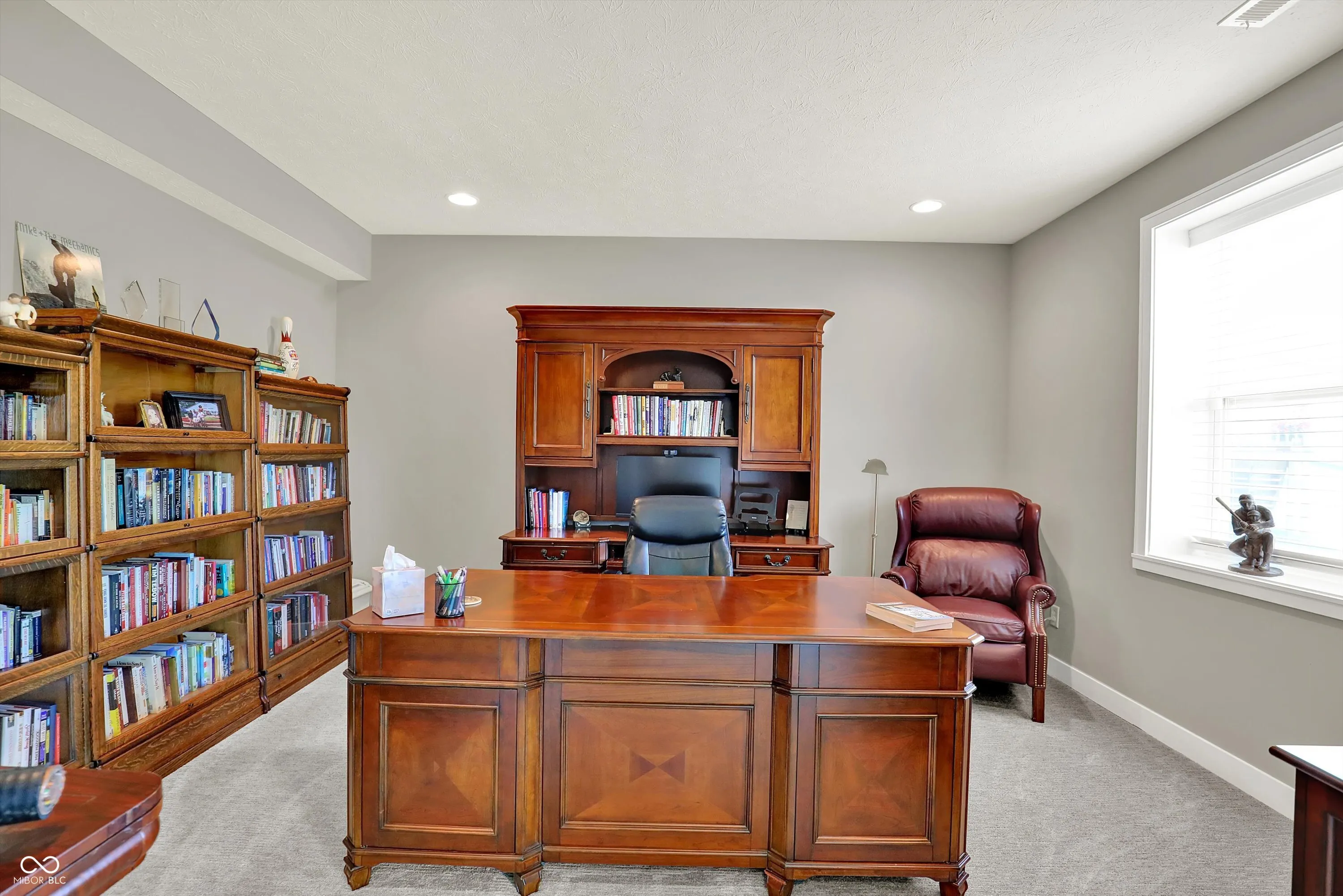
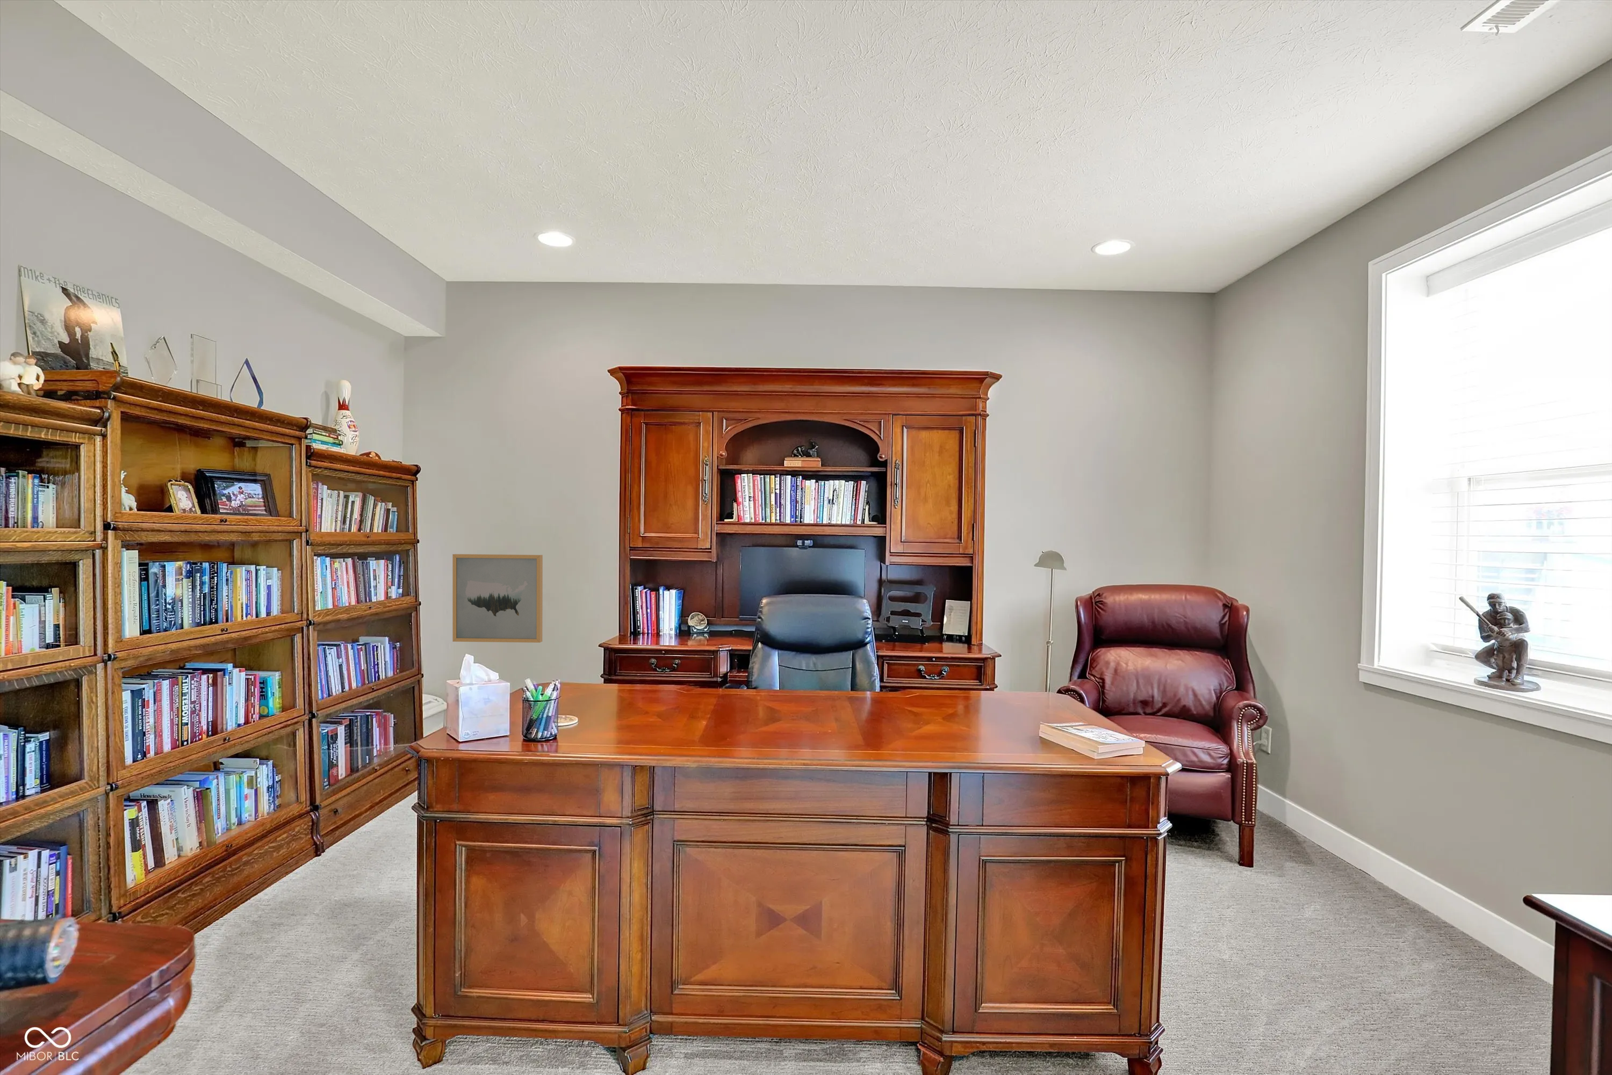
+ wall art (498, 597)
